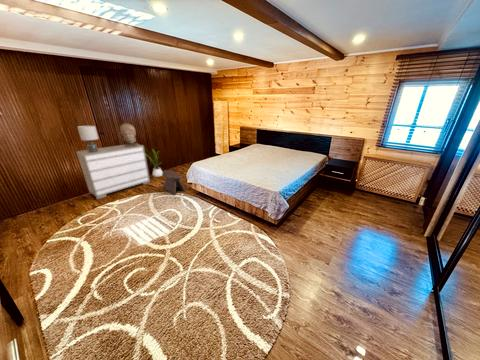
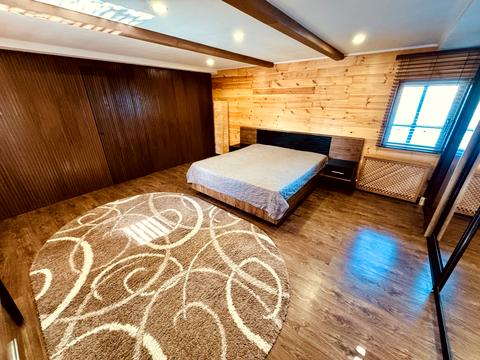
- lamp (89, 138)
- stool (173, 181)
- sculpture bust (128, 134)
- dresser (117, 168)
- house plant (154, 161)
